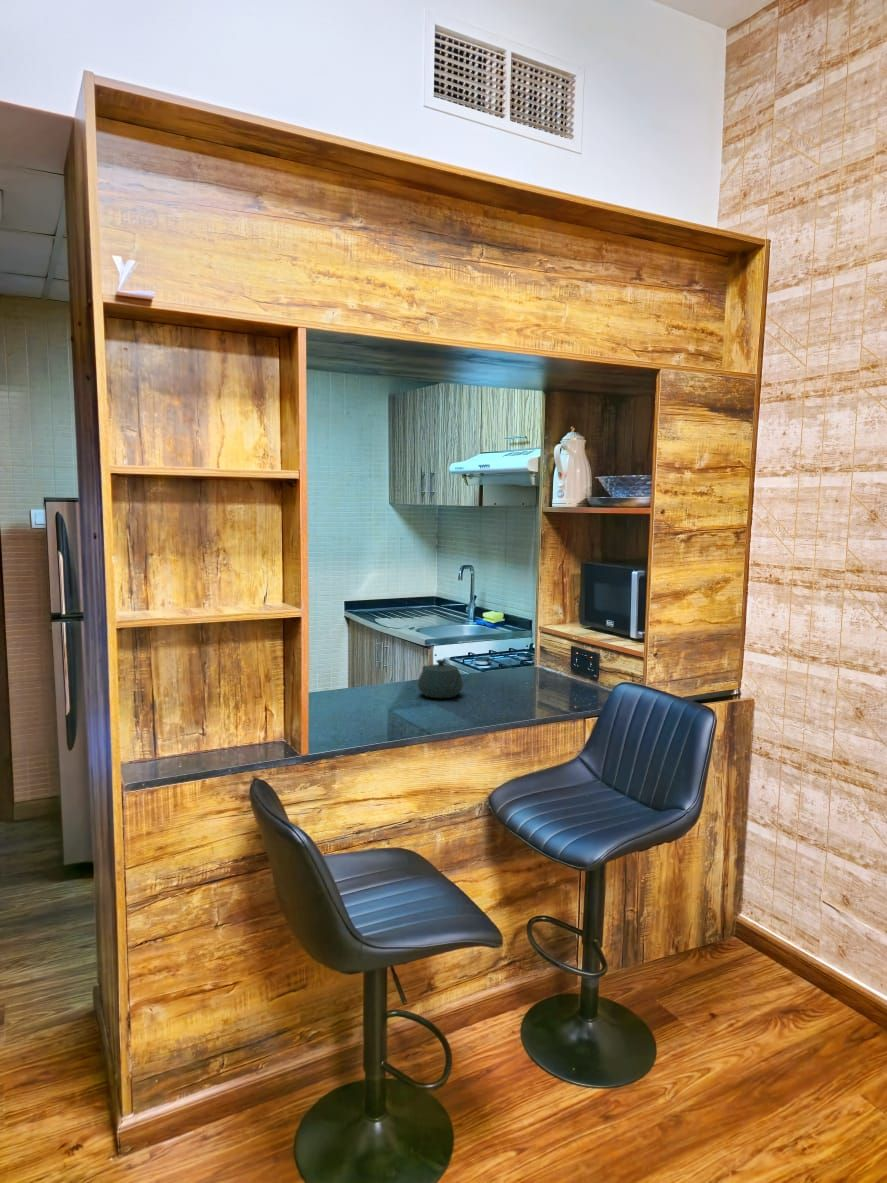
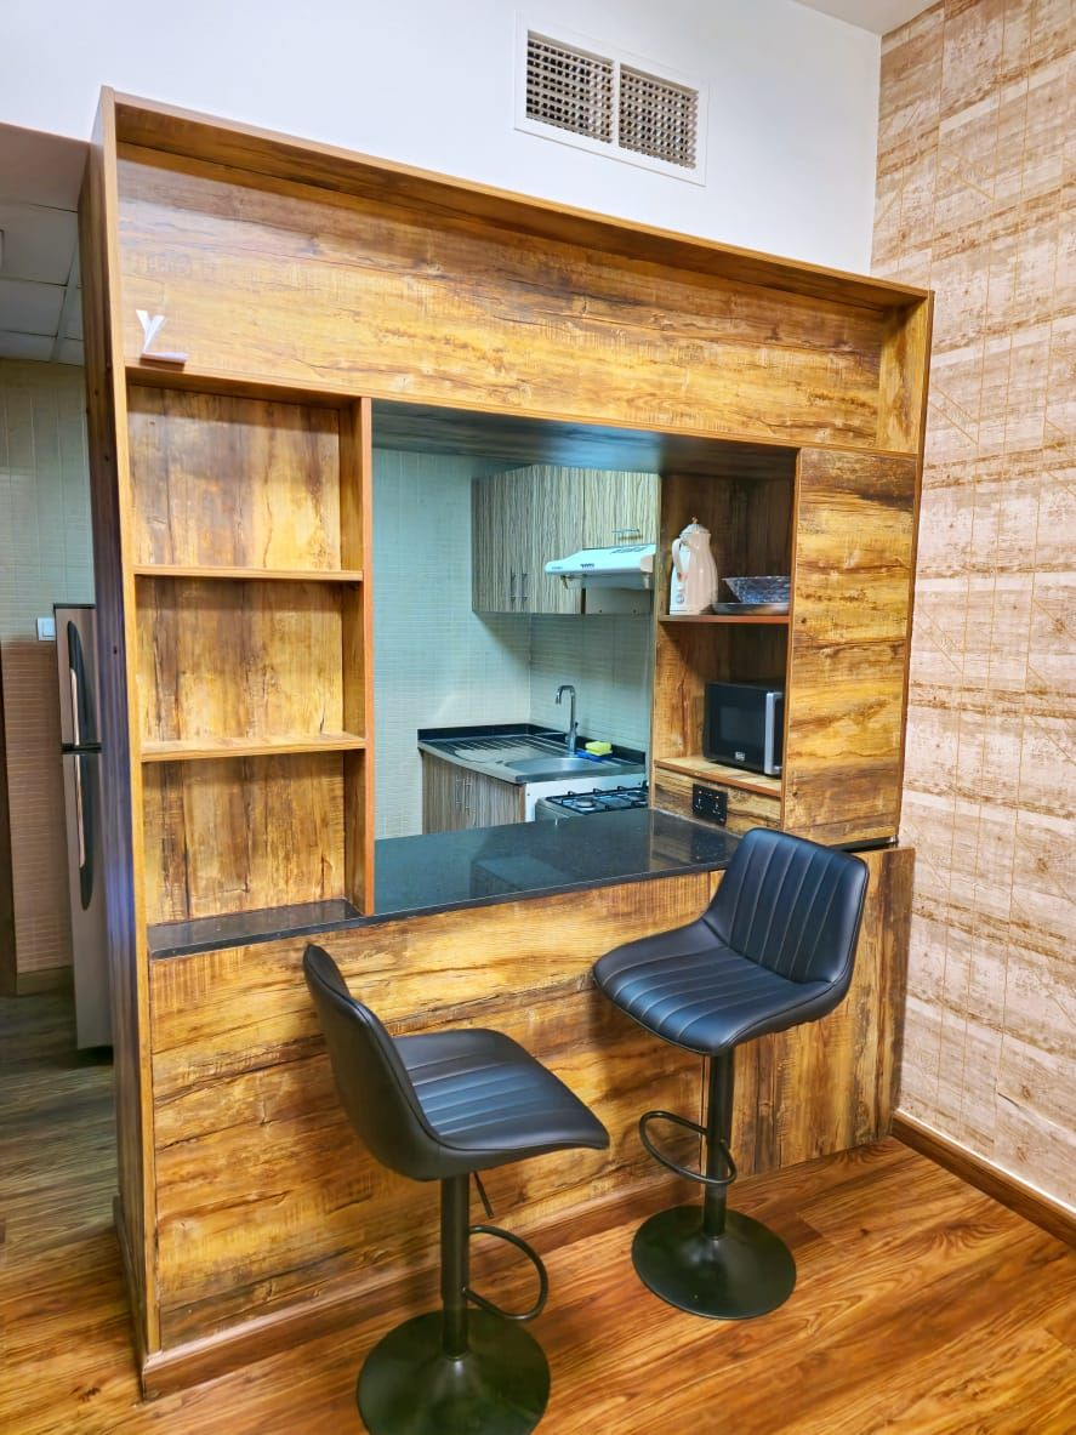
- teapot (441, 678)
